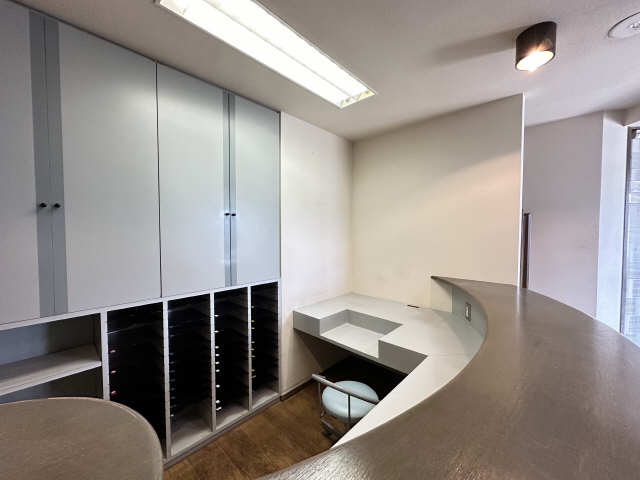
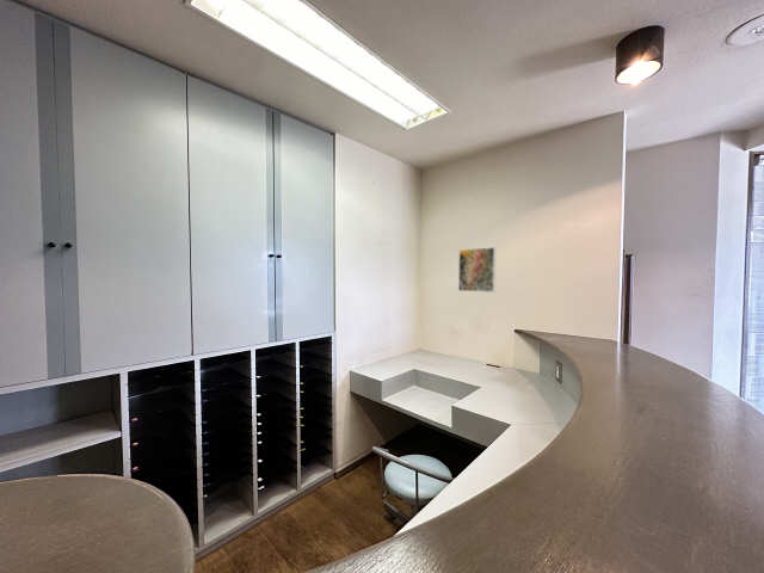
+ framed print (476, 270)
